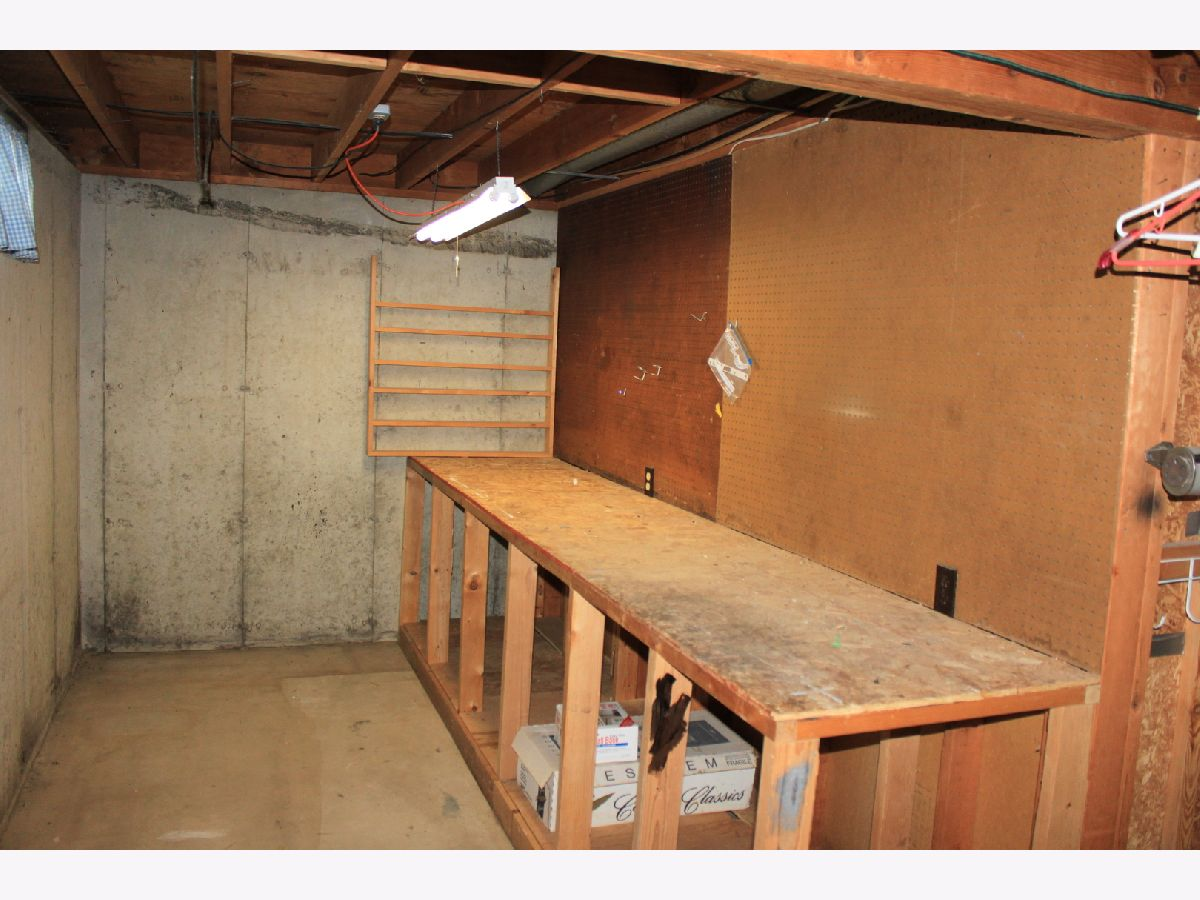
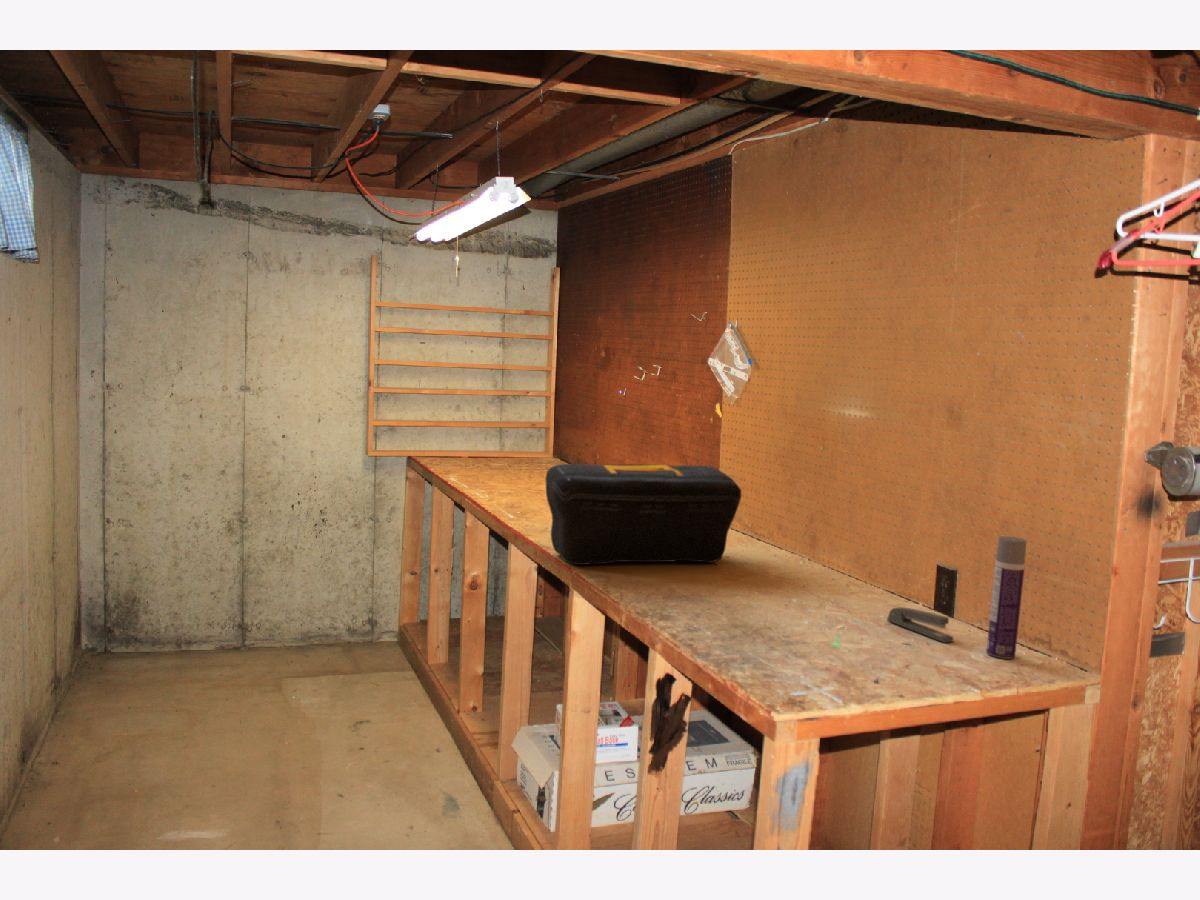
+ stapler (920, 620)
+ toolbox (639, 513)
+ spray can (1006, 597)
